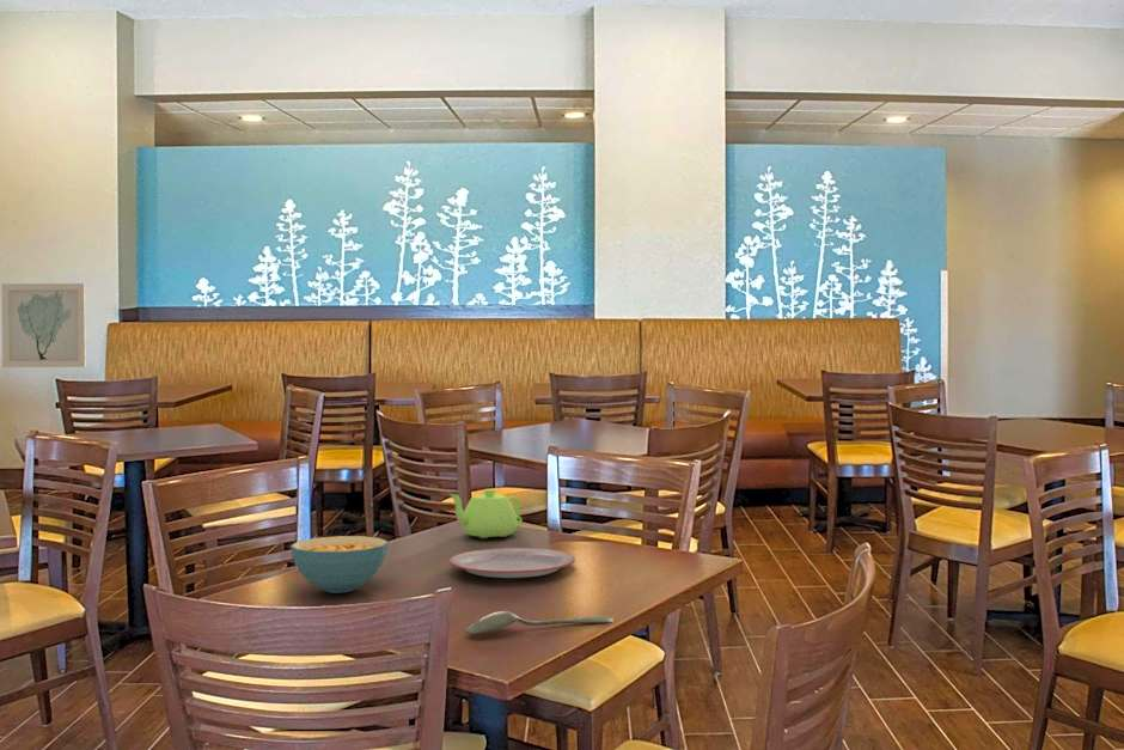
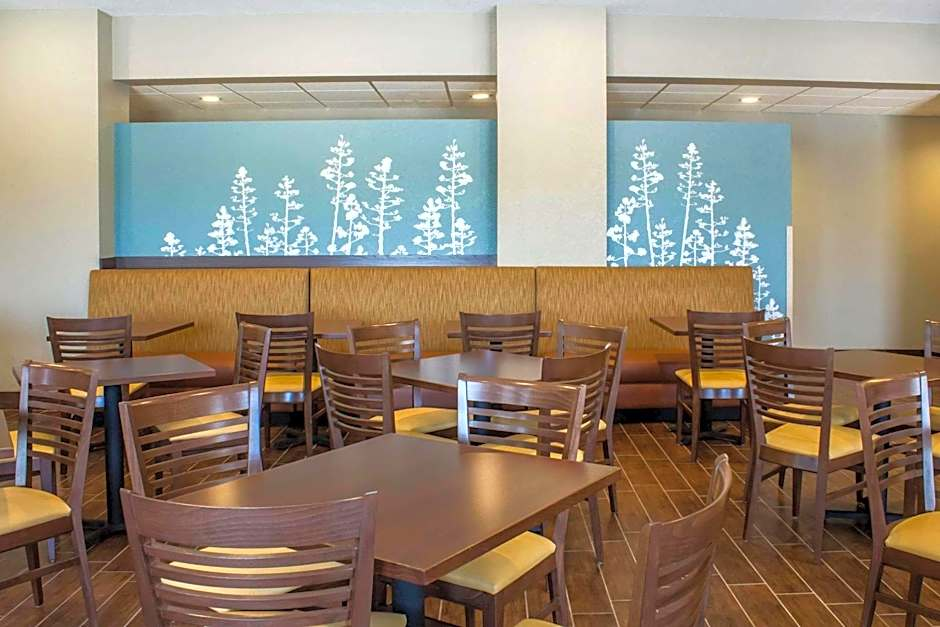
- cereal bowl (340, 566)
- teapot (485, 512)
- spoon (539, 621)
- plate (512, 563)
- wall art (43, 325)
